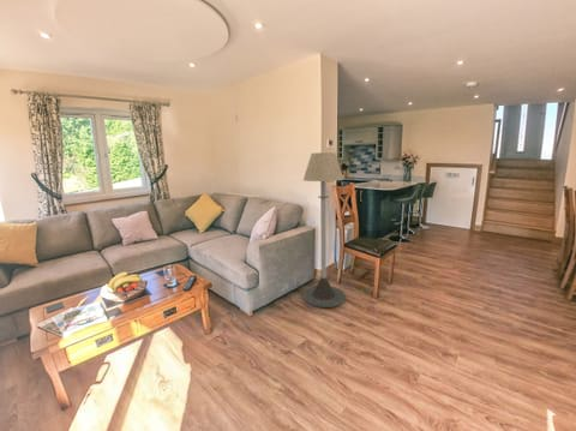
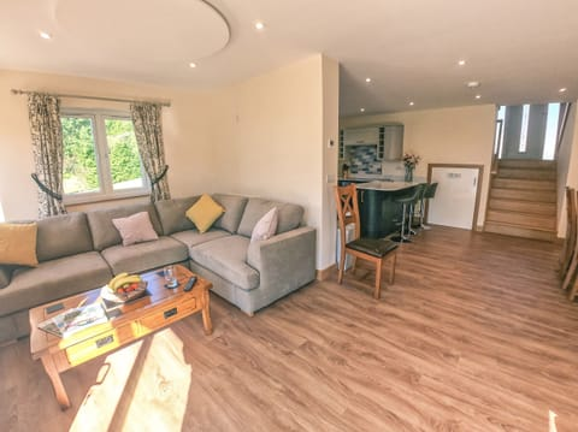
- floor lamp (323, 228)
